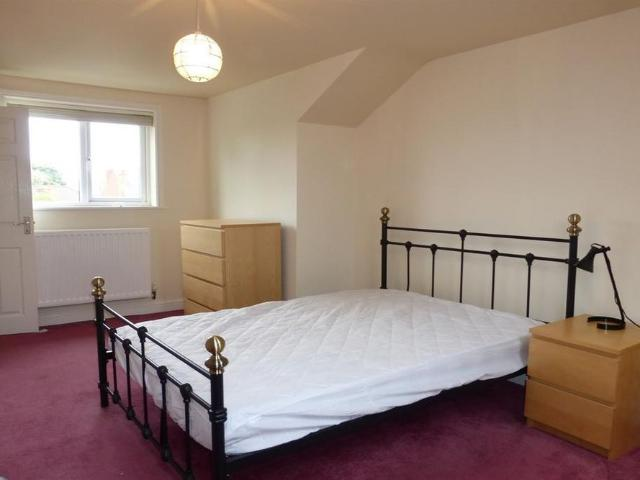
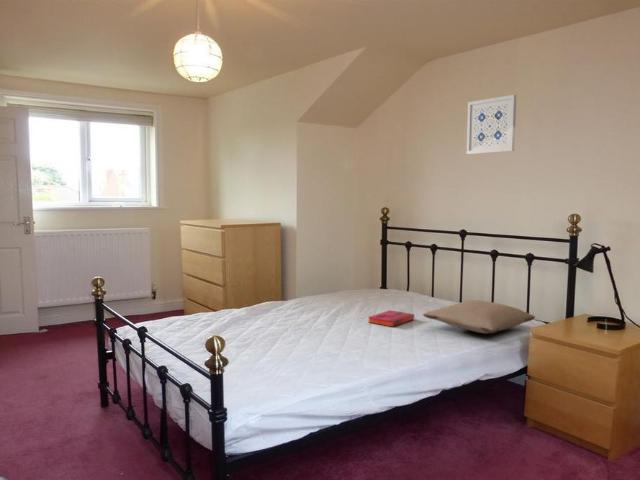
+ hardback book (391, 318)
+ wall art (490, 125)
+ pillow (478, 316)
